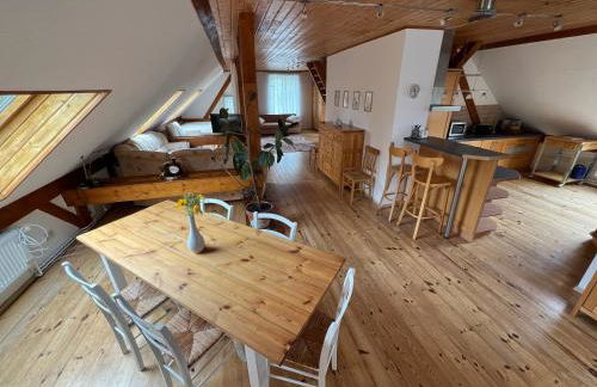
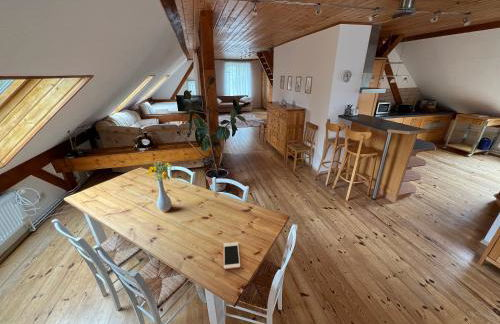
+ cell phone (231, 254)
